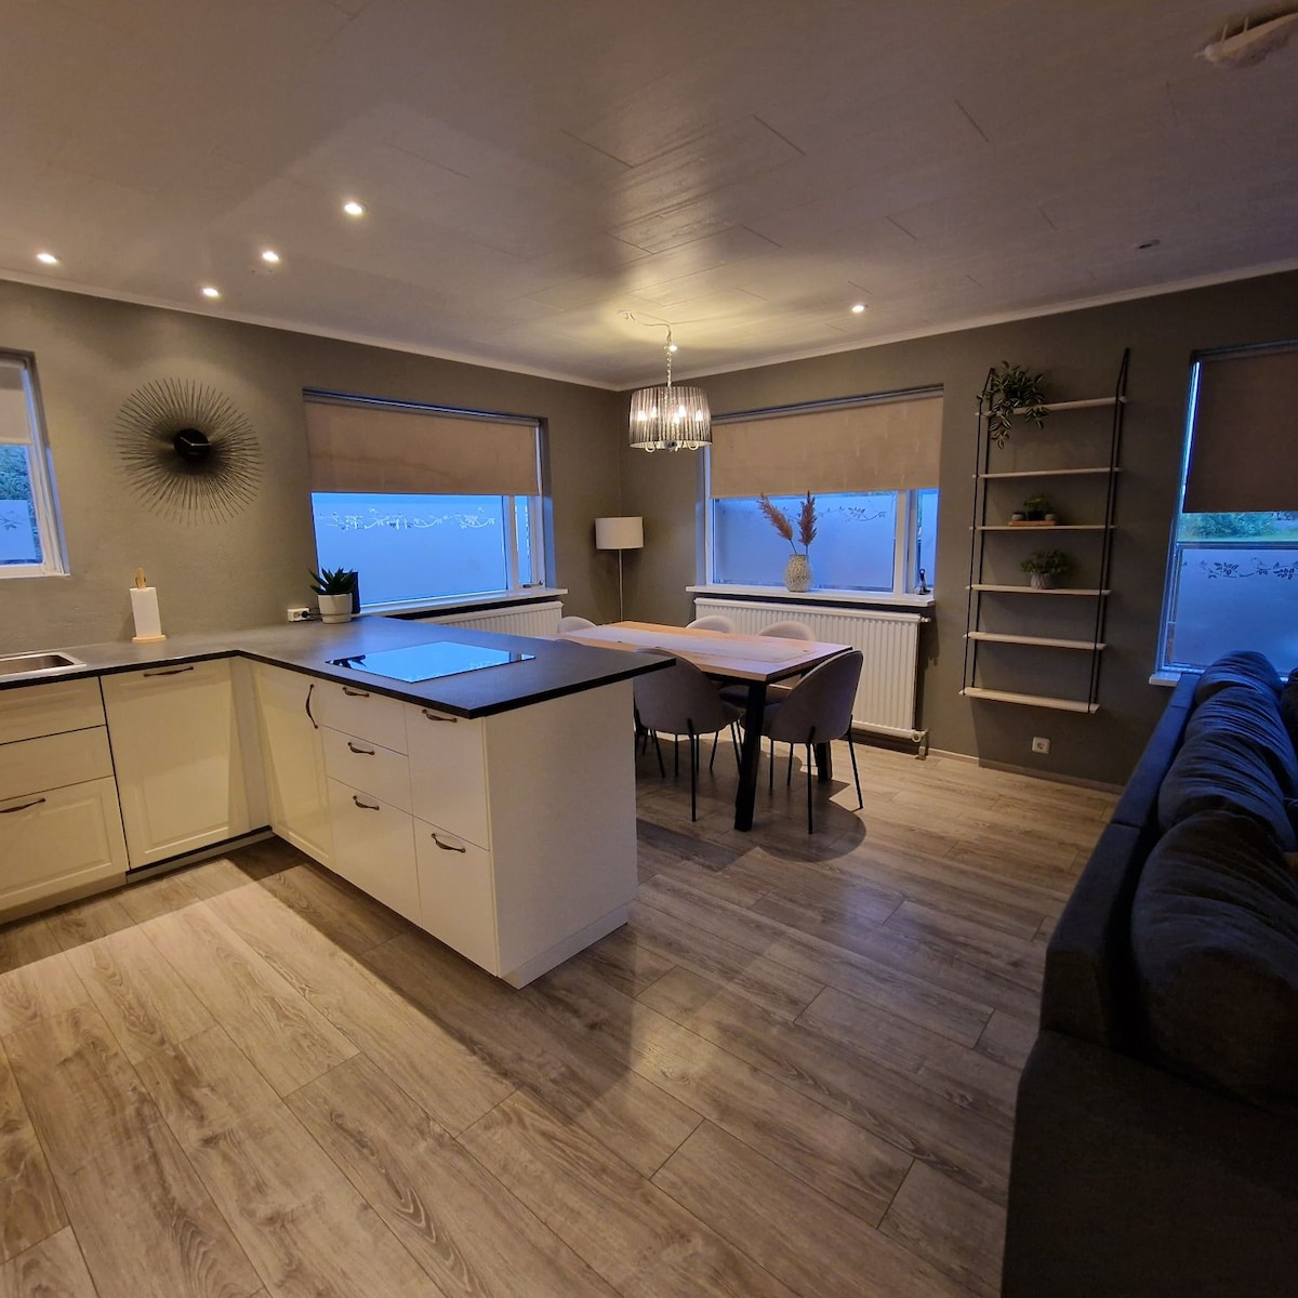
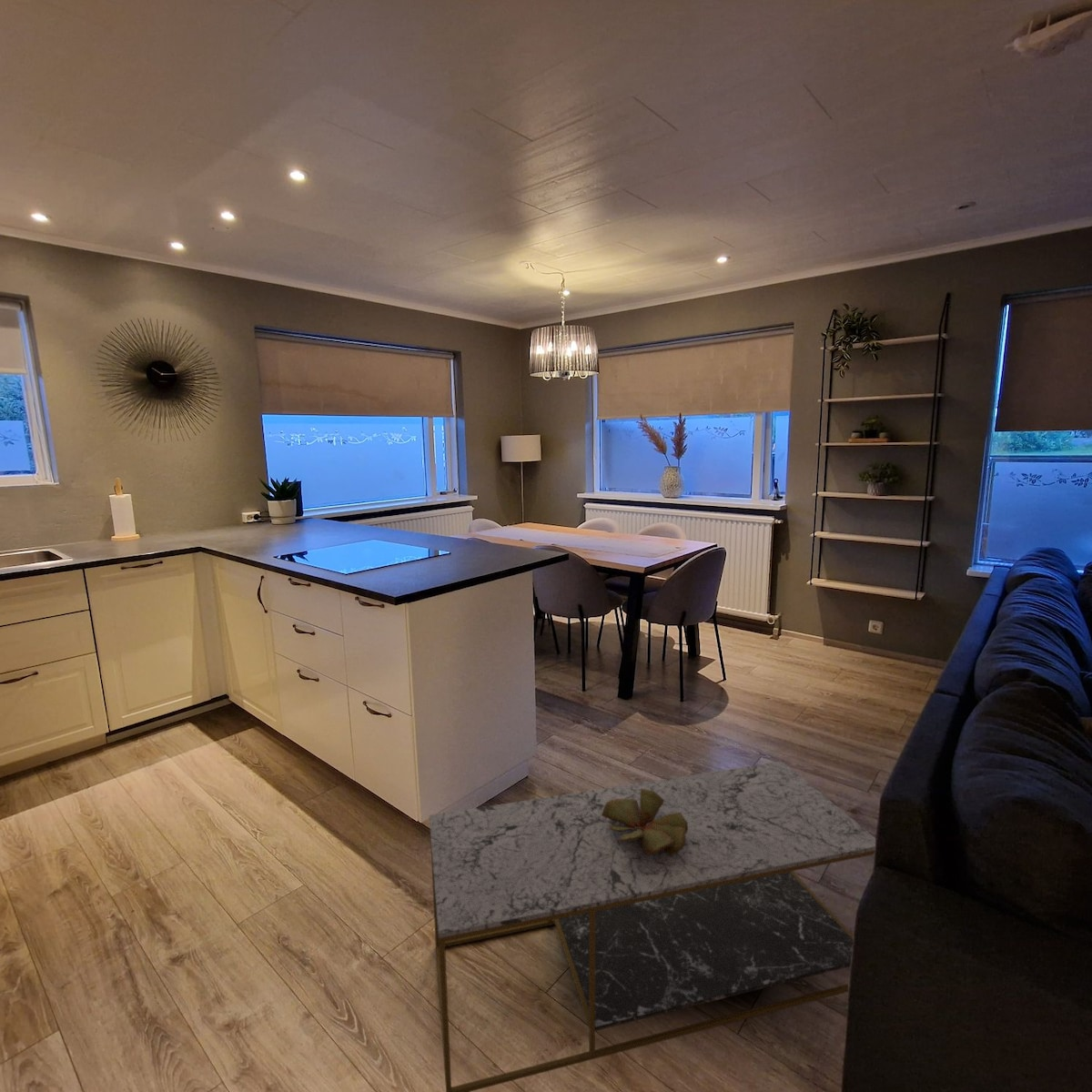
+ coffee table (644, 898)
+ succulent plant (642, 819)
